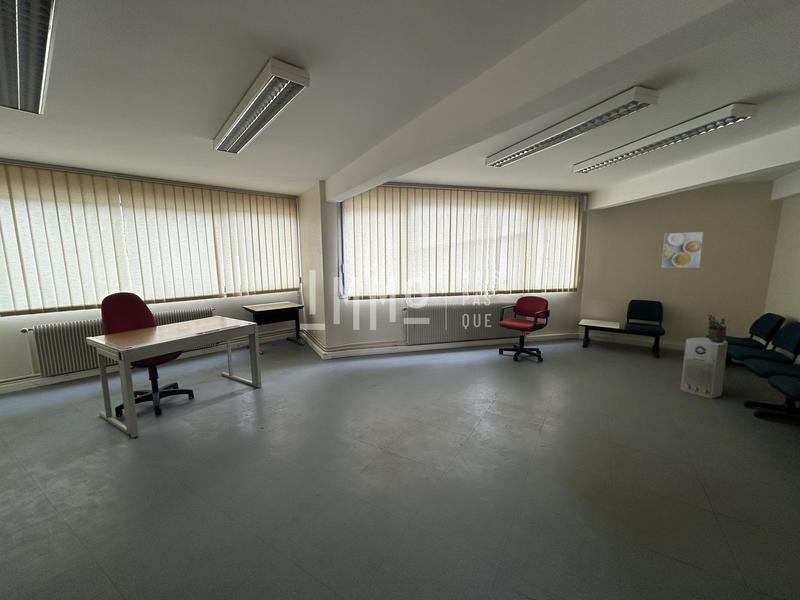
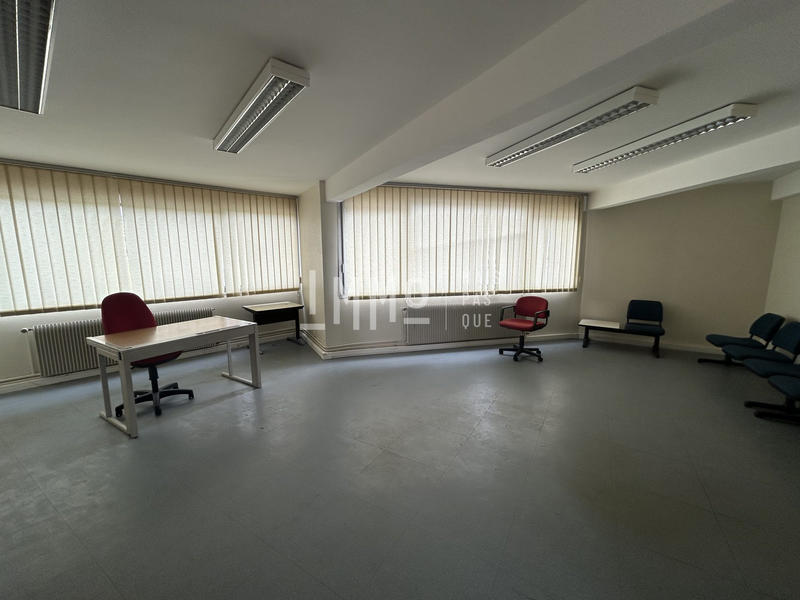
- air purifier (705, 366)
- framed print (681, 250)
- potted plant (715, 326)
